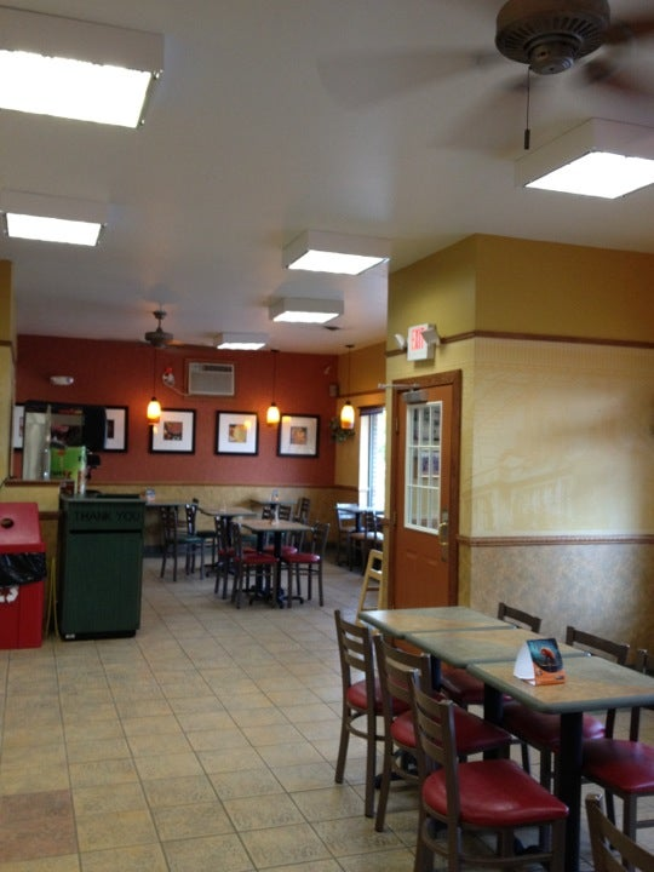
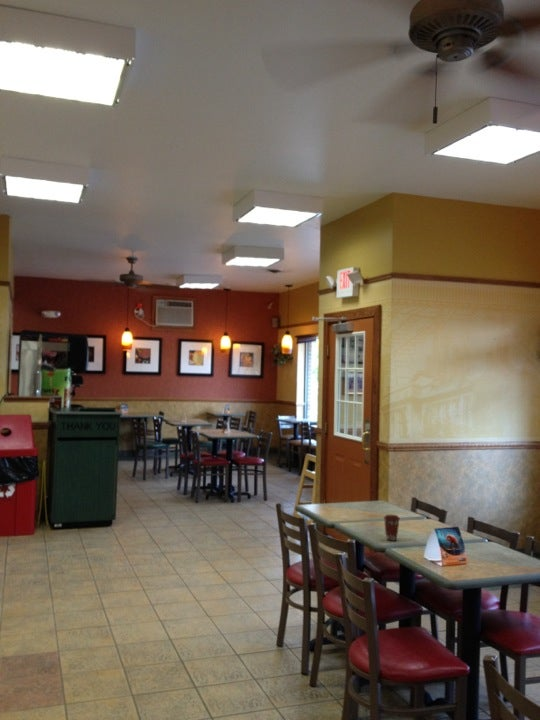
+ coffee cup (391, 527)
